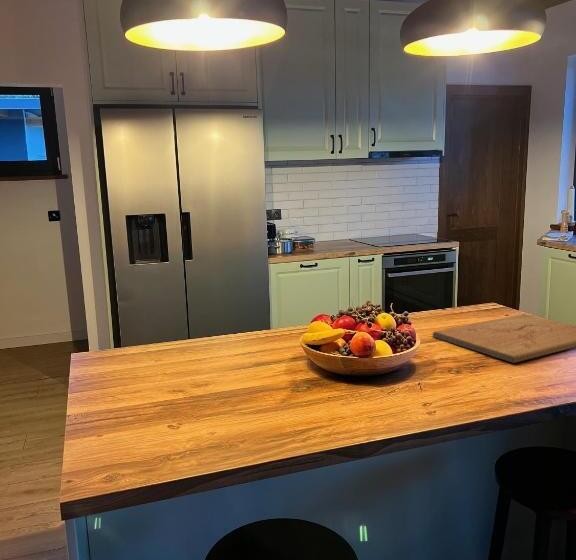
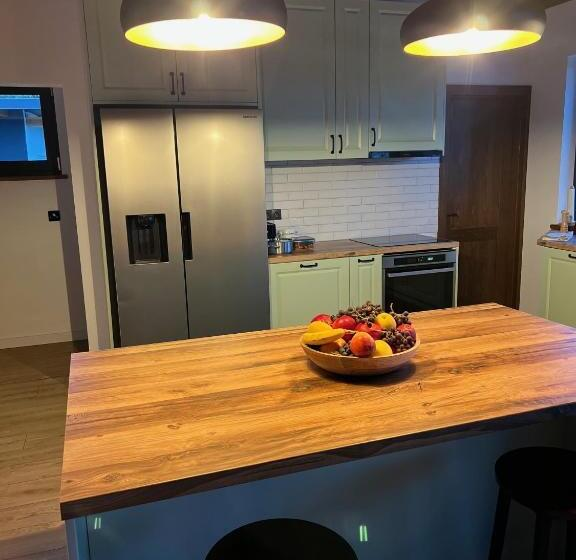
- cutting board (519, 334)
